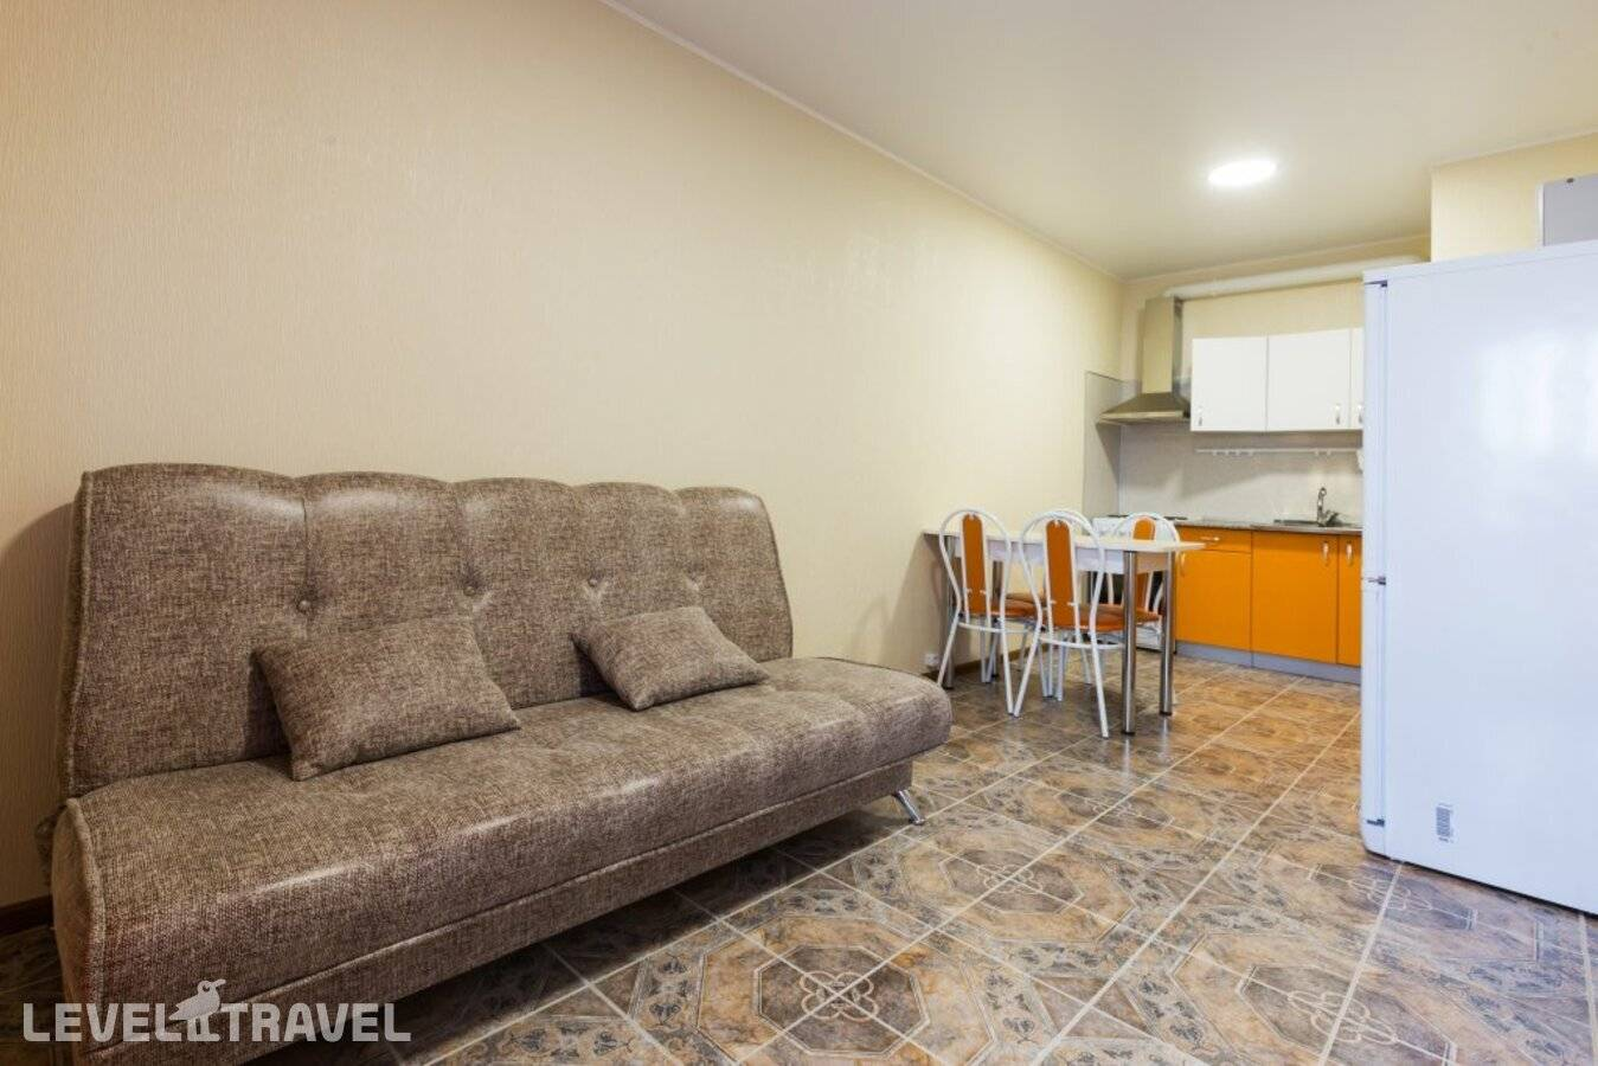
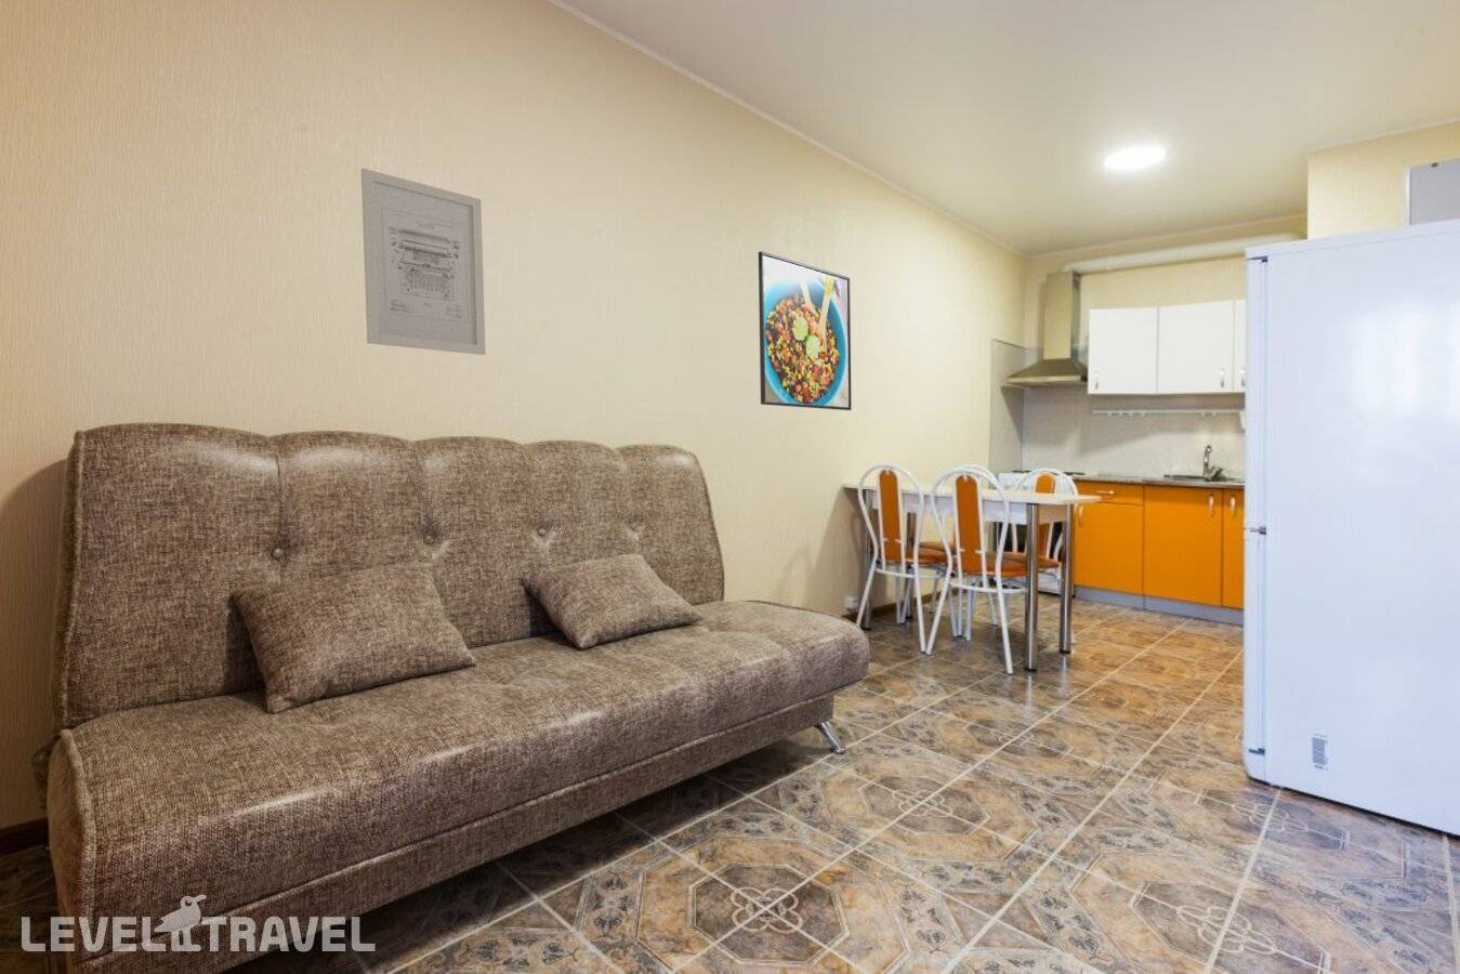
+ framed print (808, 337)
+ wall art (426, 267)
